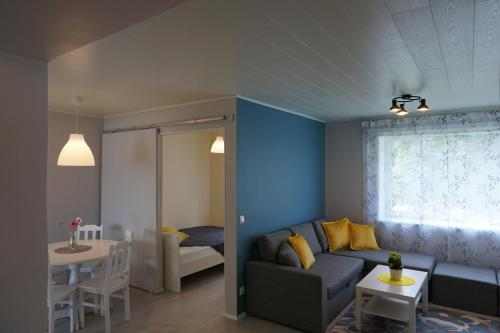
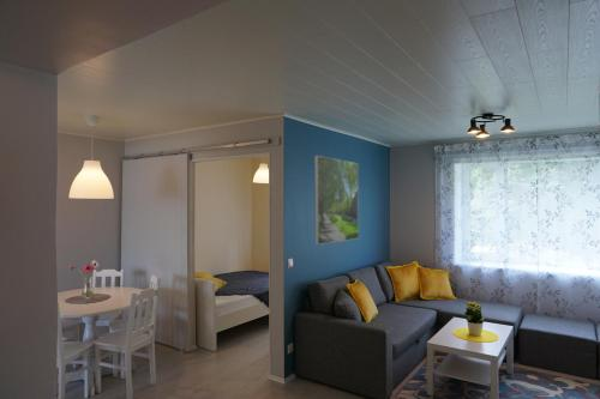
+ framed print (338, 200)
